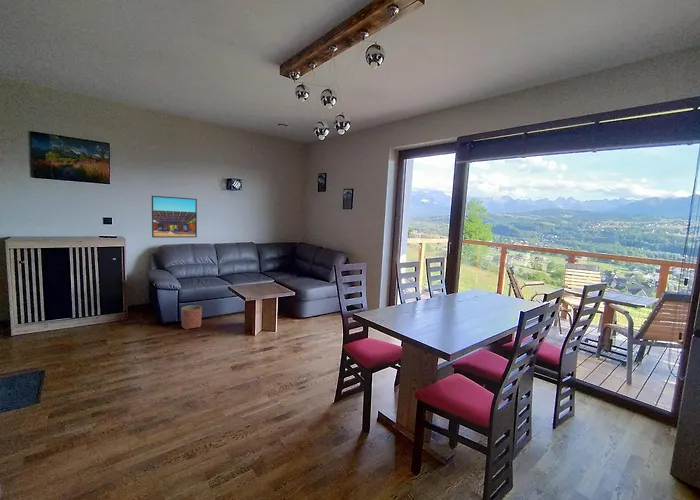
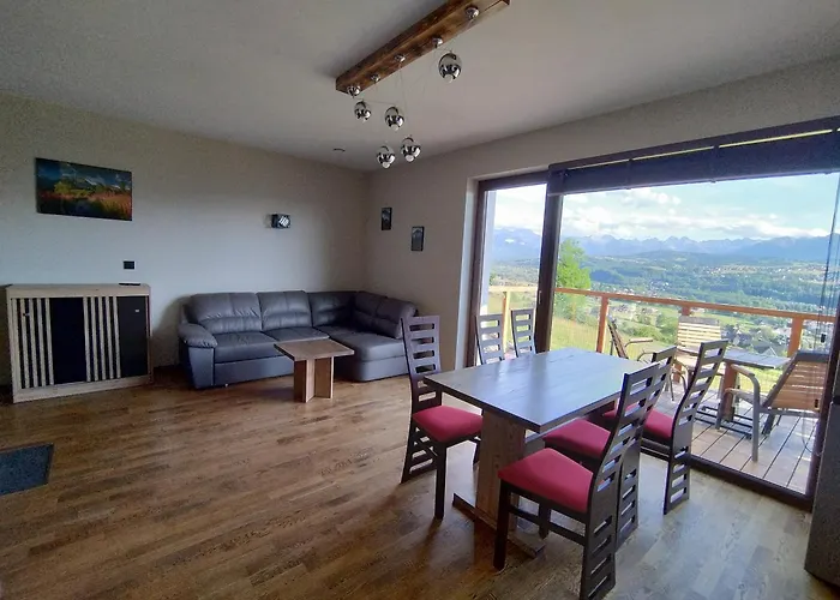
- planter (191, 317)
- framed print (175, 217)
